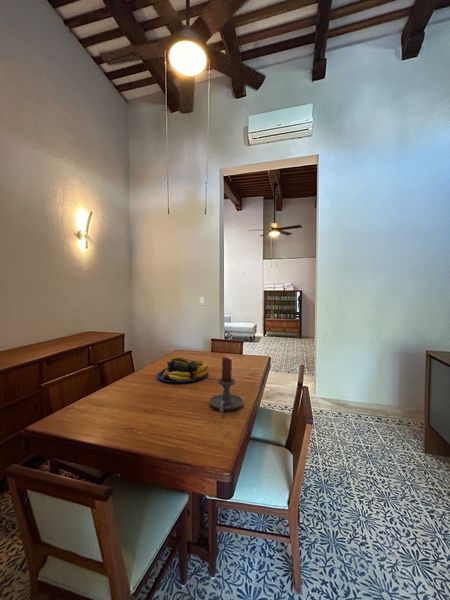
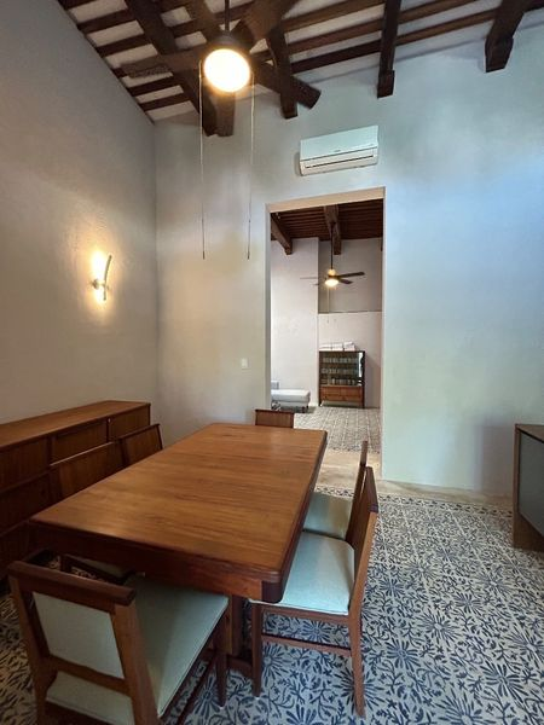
- candle holder (225, 382)
- fruit bowl (182, 366)
